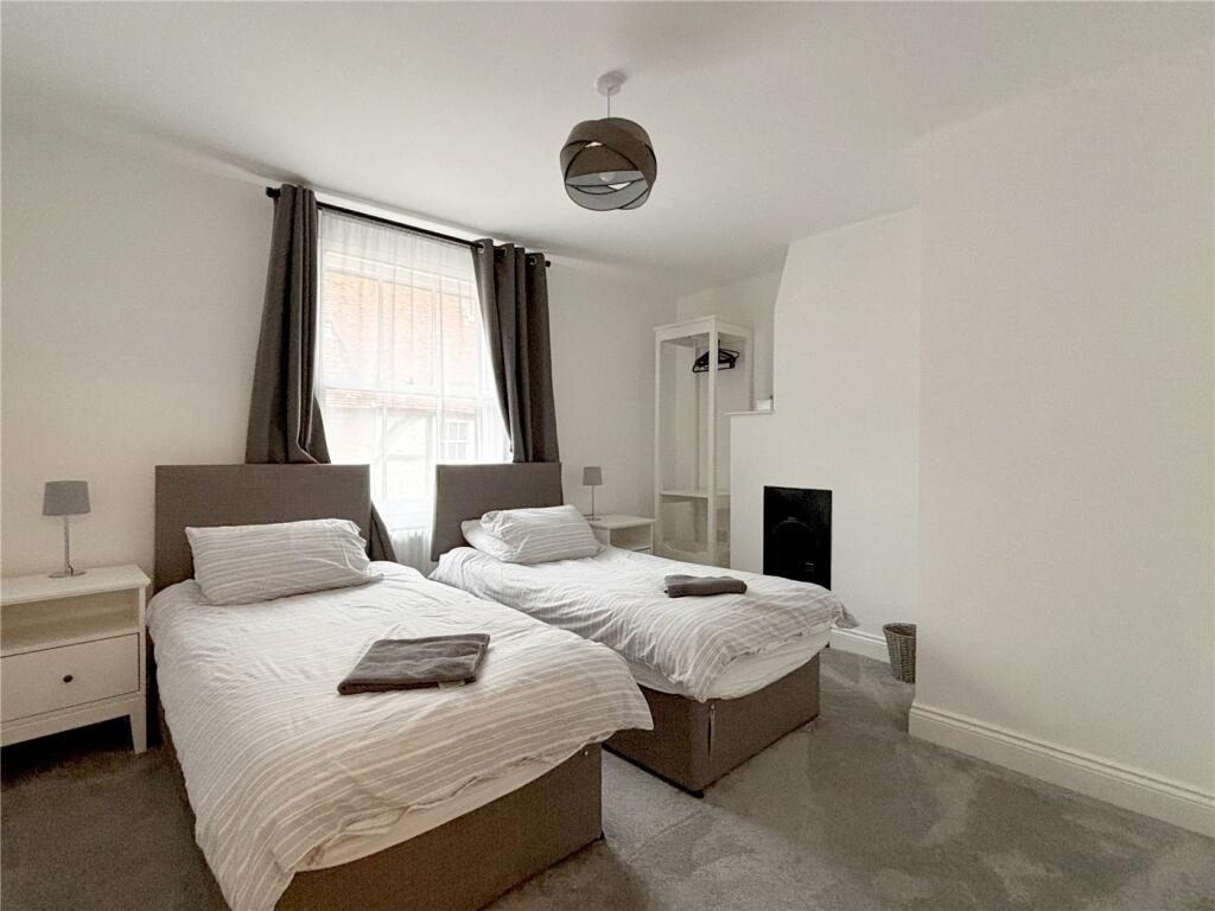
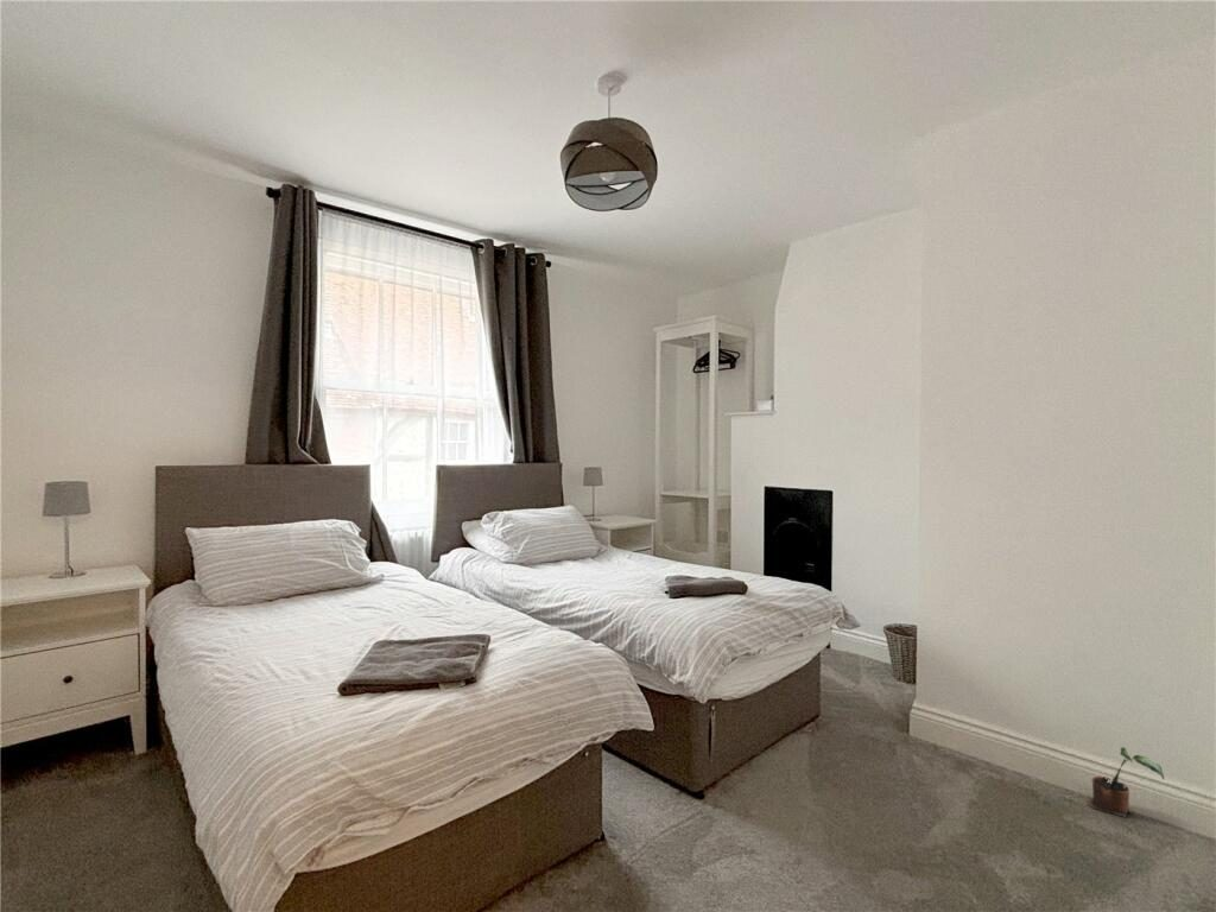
+ potted plant (1117, 777)
